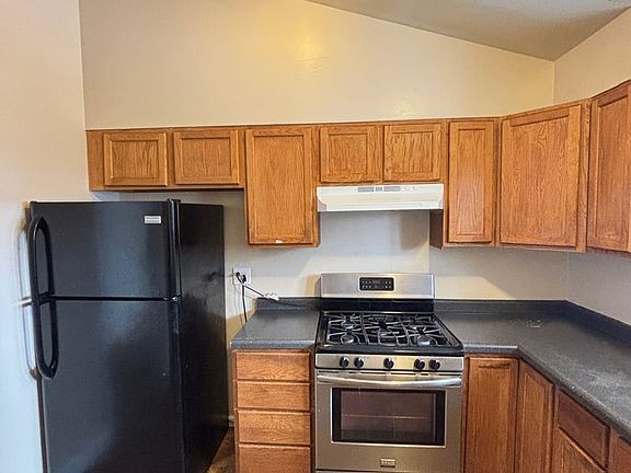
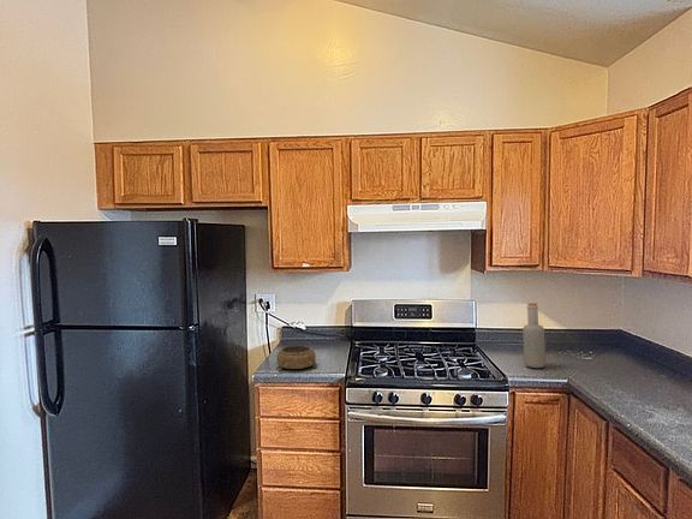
+ bottle (533, 334)
+ decorative bowl (296, 357)
